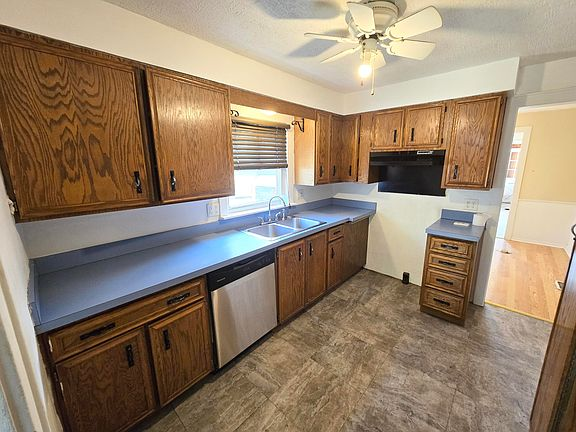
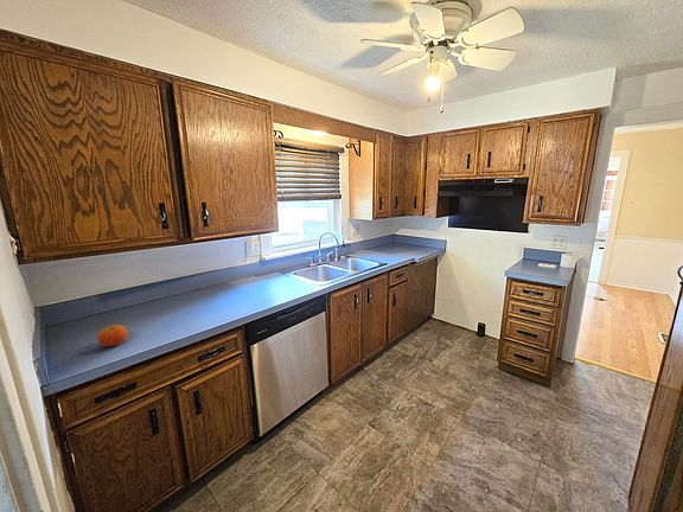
+ fruit (113, 335)
